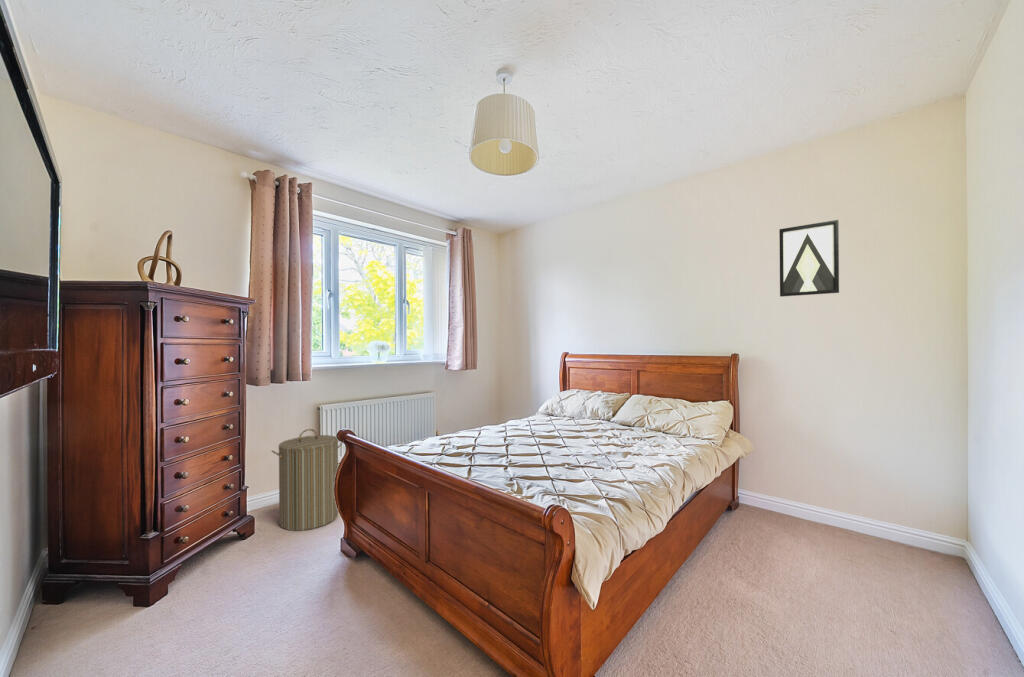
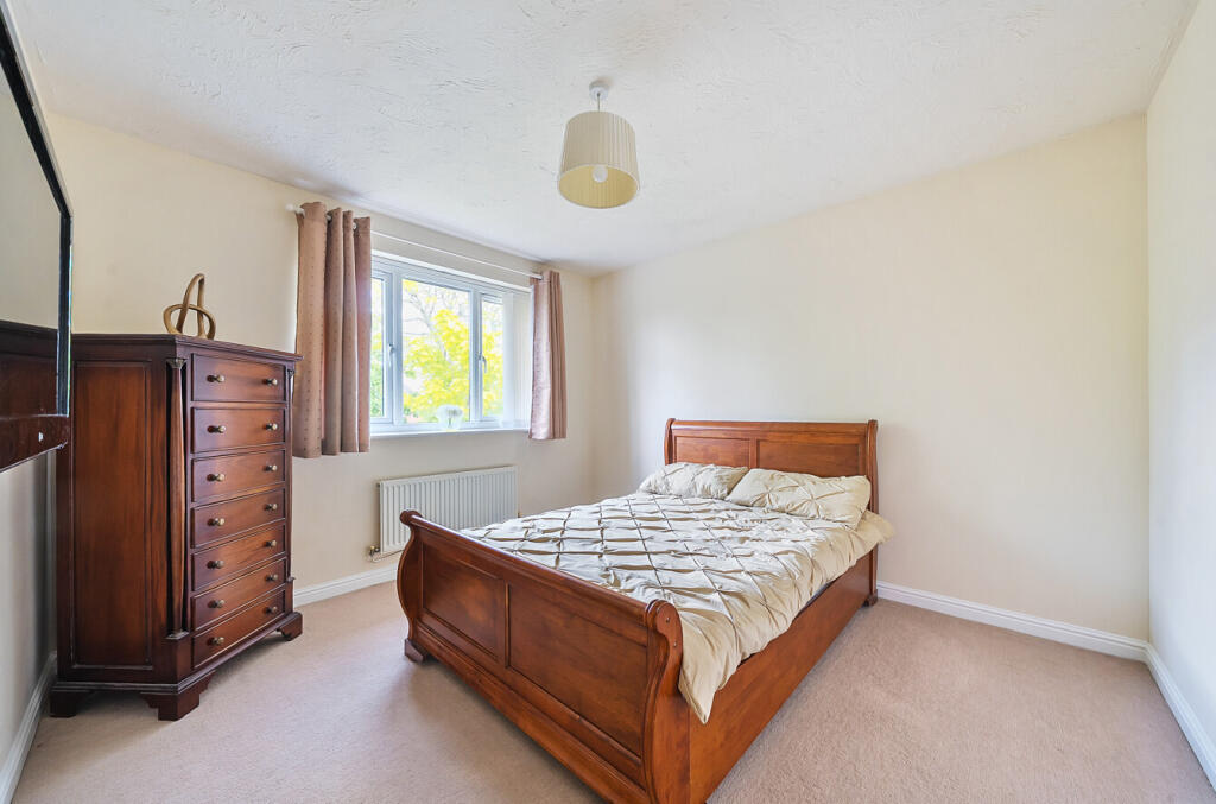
- laundry hamper (309, 473)
- wall art (808, 259)
